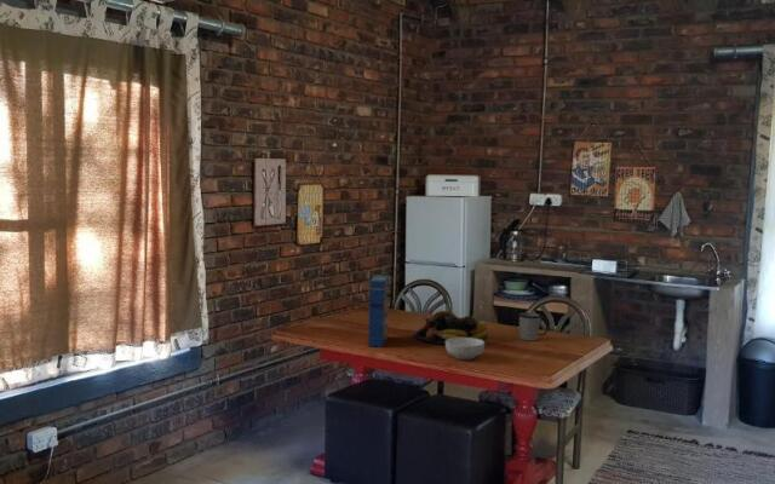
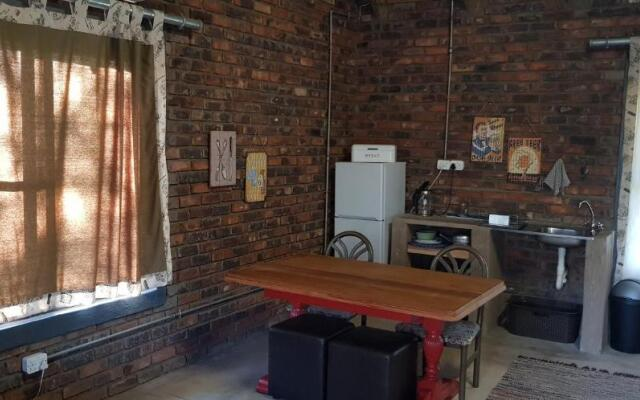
- mug (530, 327)
- fruit bowl (449, 323)
- cereal bowl (464, 348)
- cereal box (379, 310)
